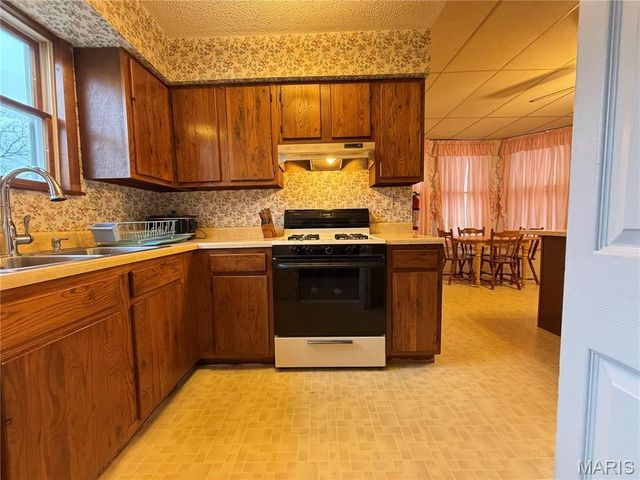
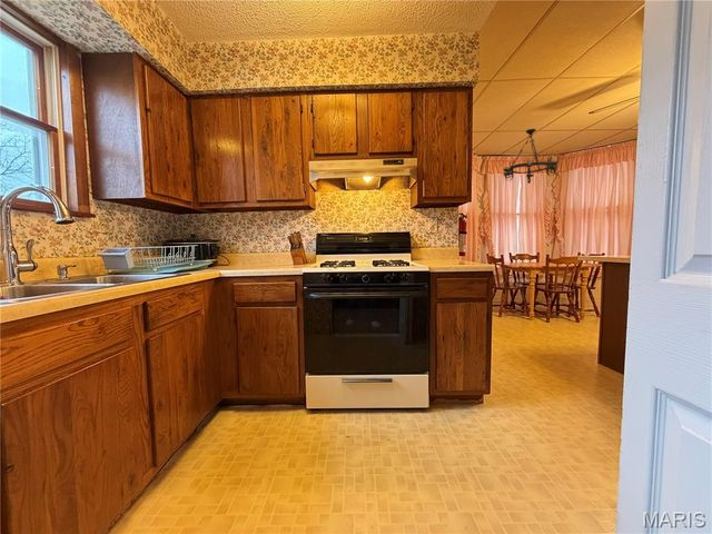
+ chandelier (530, 158)
